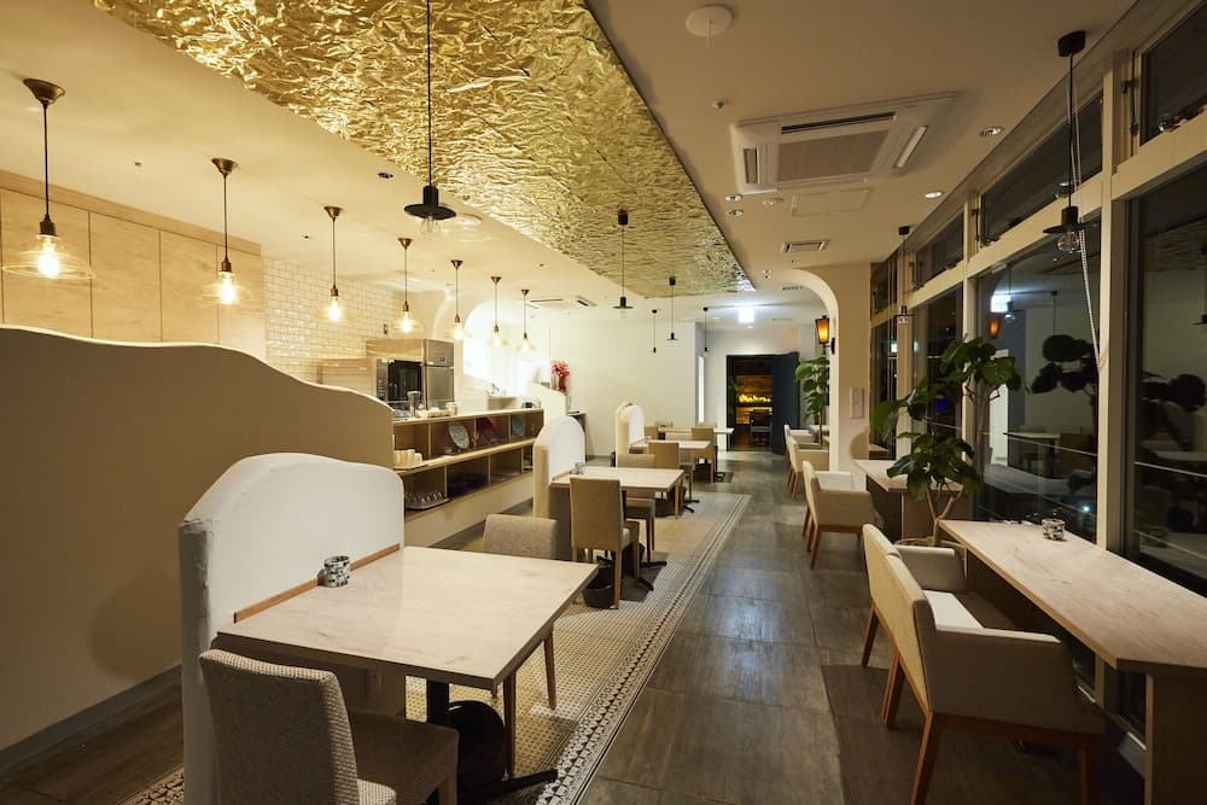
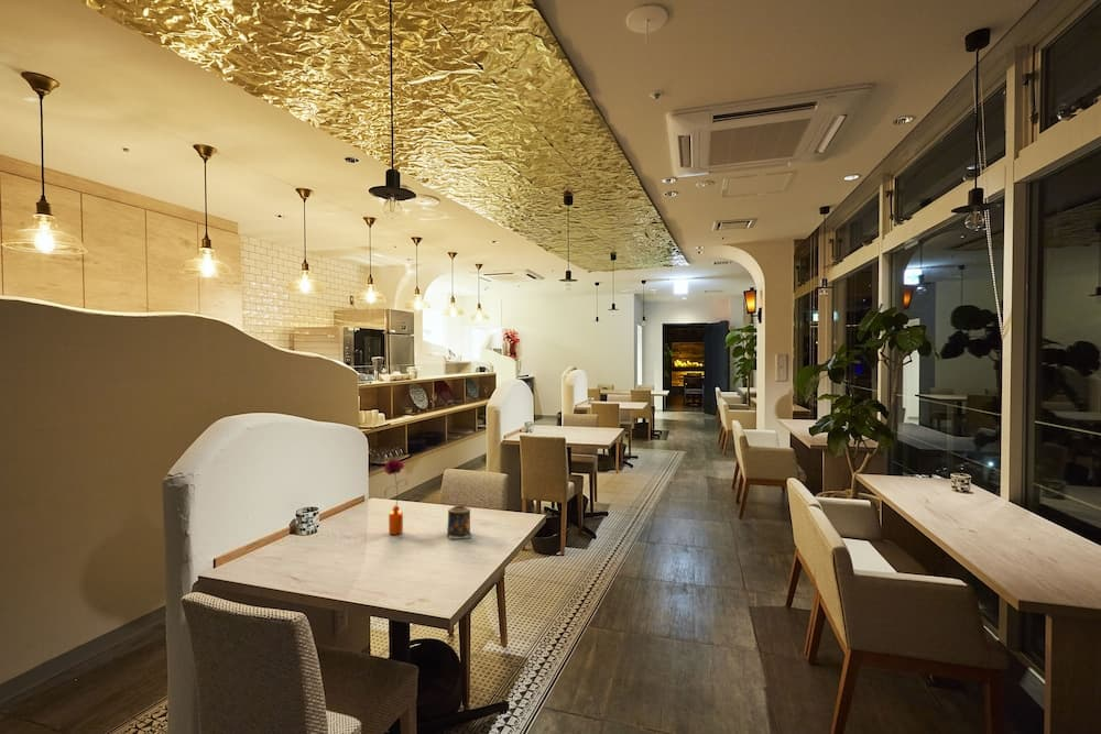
+ candle (460, 521)
+ flower (396, 499)
